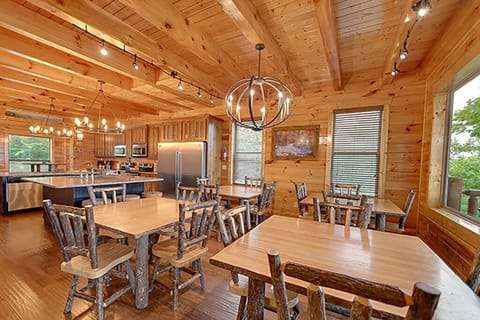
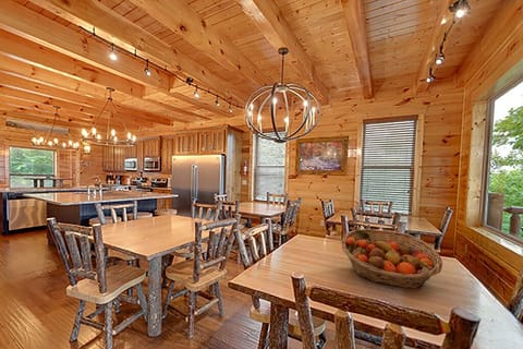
+ fruit basket (387, 255)
